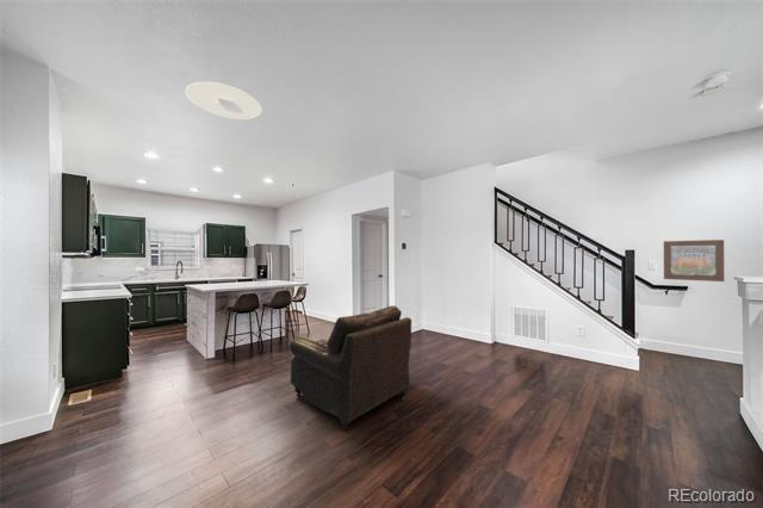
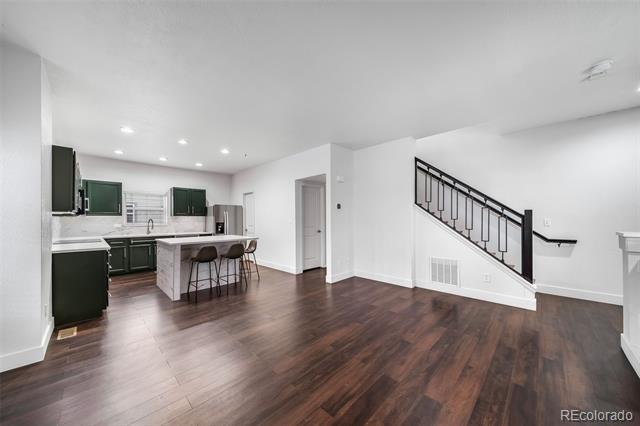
- wall art (691, 260)
- leather (349, 351)
- ceiling light (225, 99)
